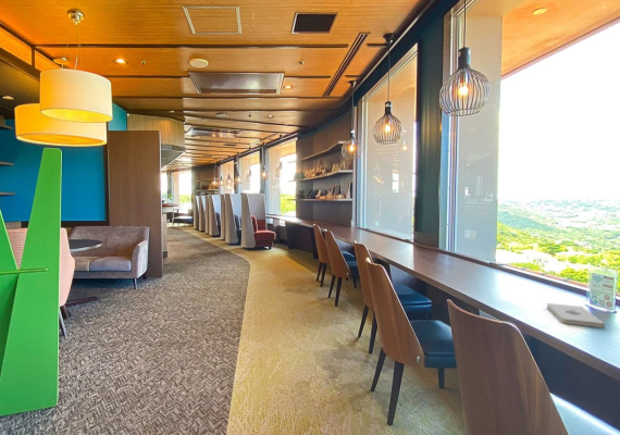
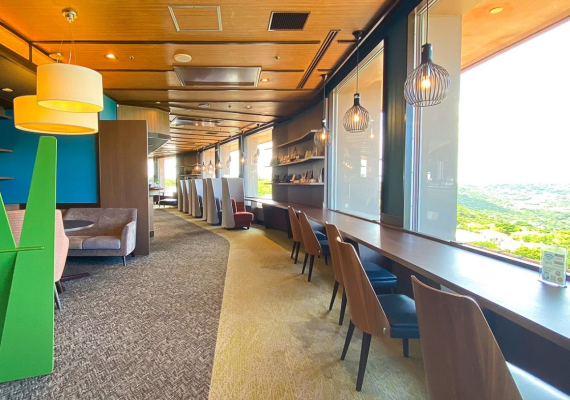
- notepad (572, 314)
